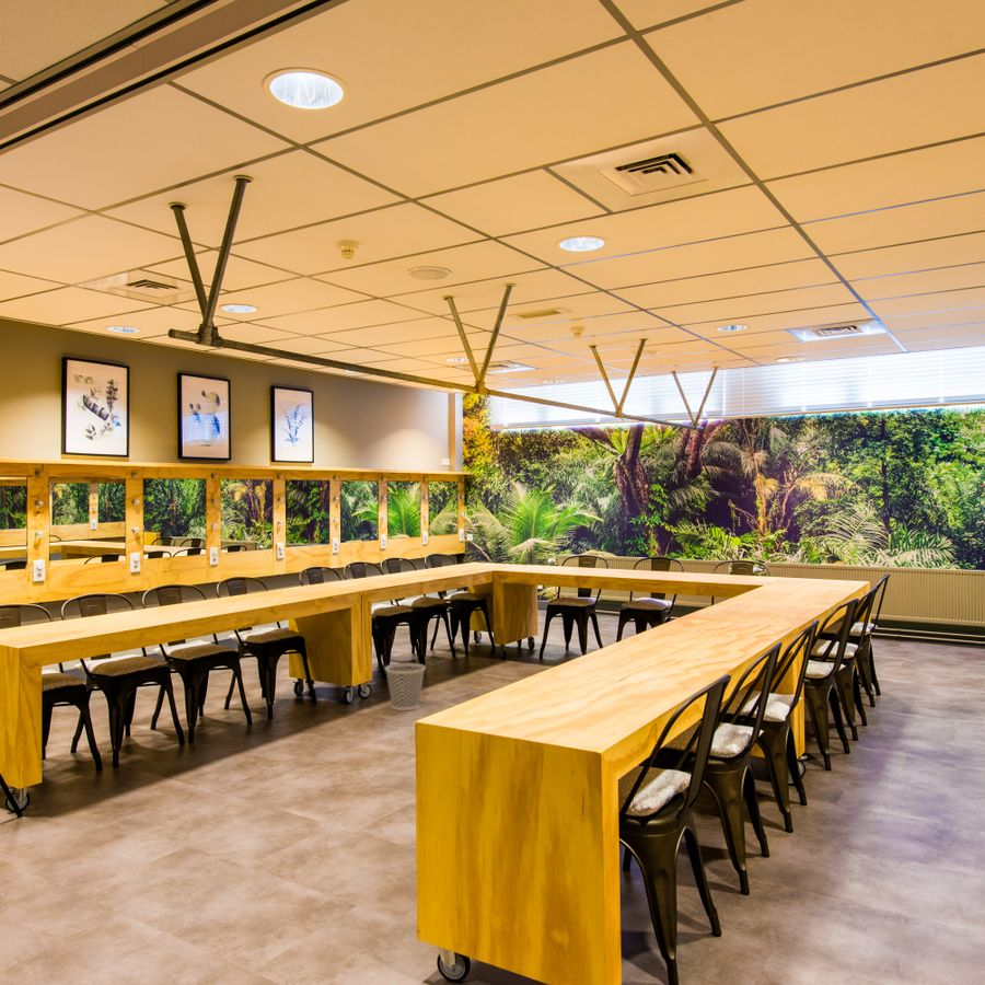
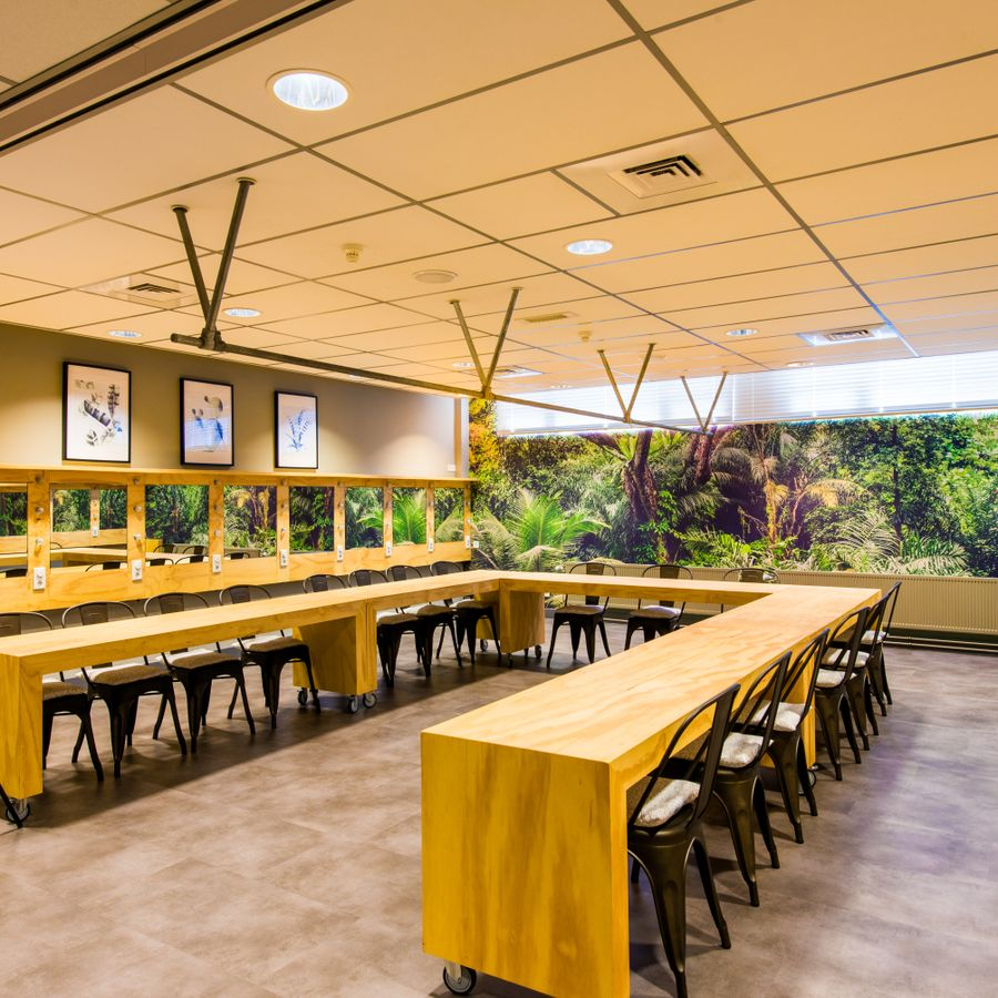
- wastebasket (405, 686)
